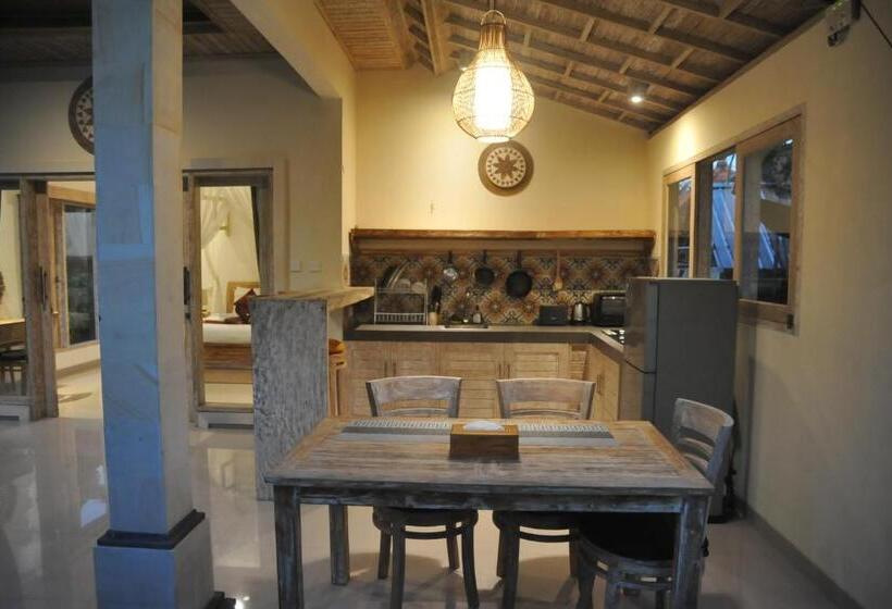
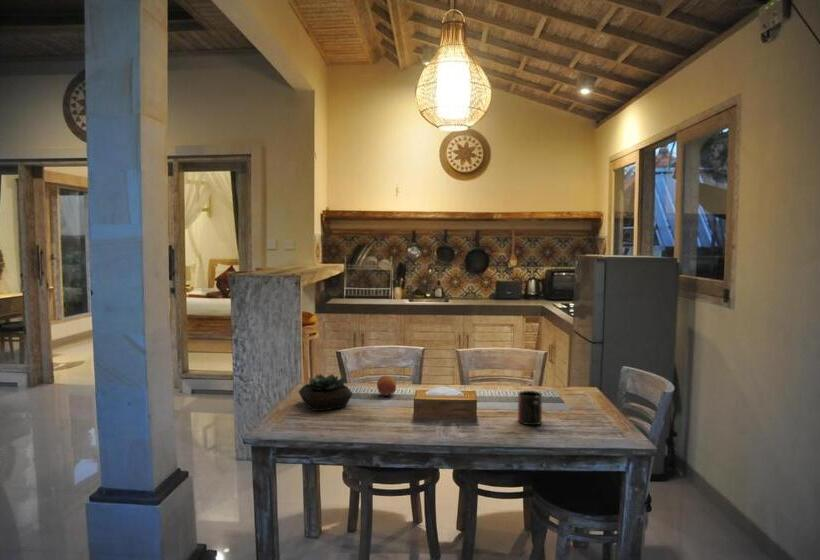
+ succulent plant (325, 390)
+ mug (531, 409)
+ fruit (386, 385)
